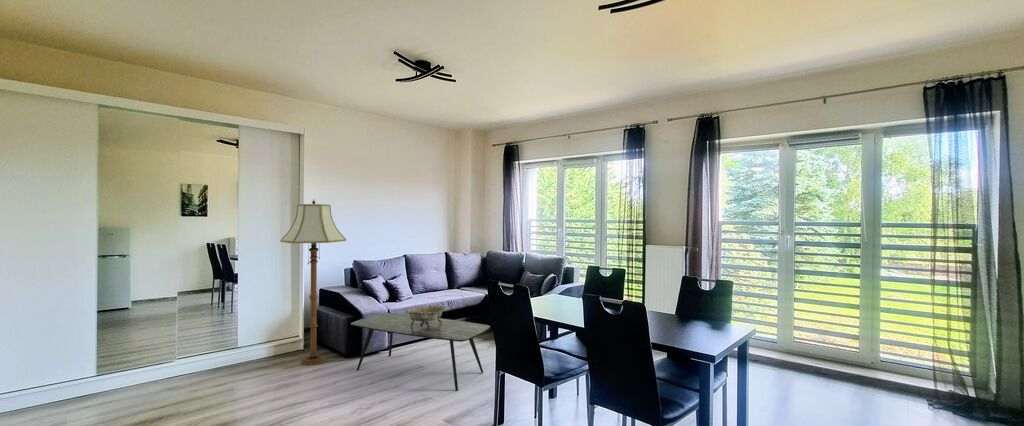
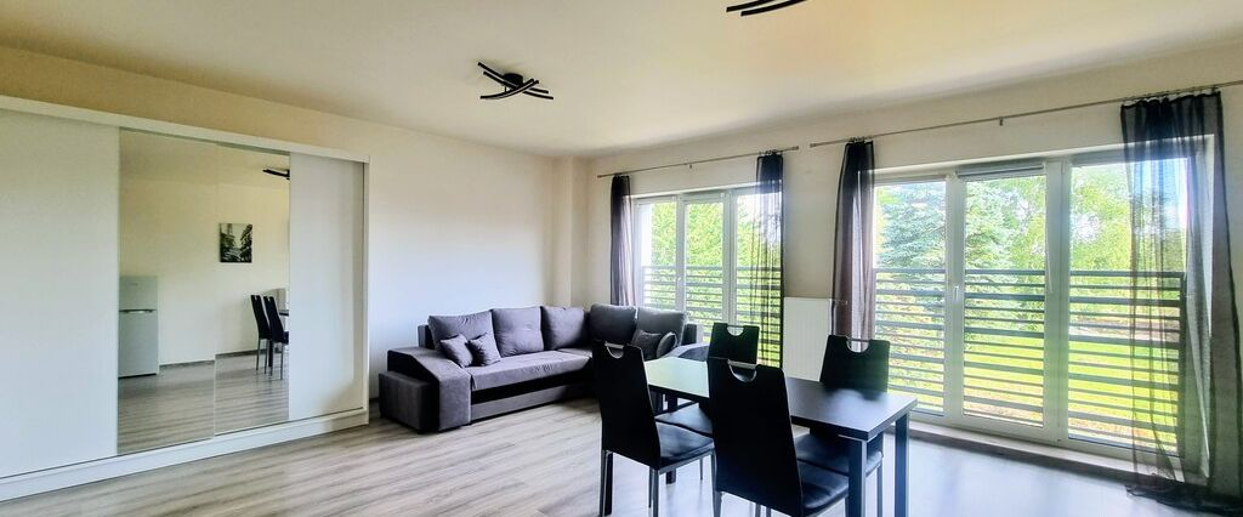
- floor lamp (313, 280)
- coffee table (419, 336)
- decorative bowl (426, 315)
